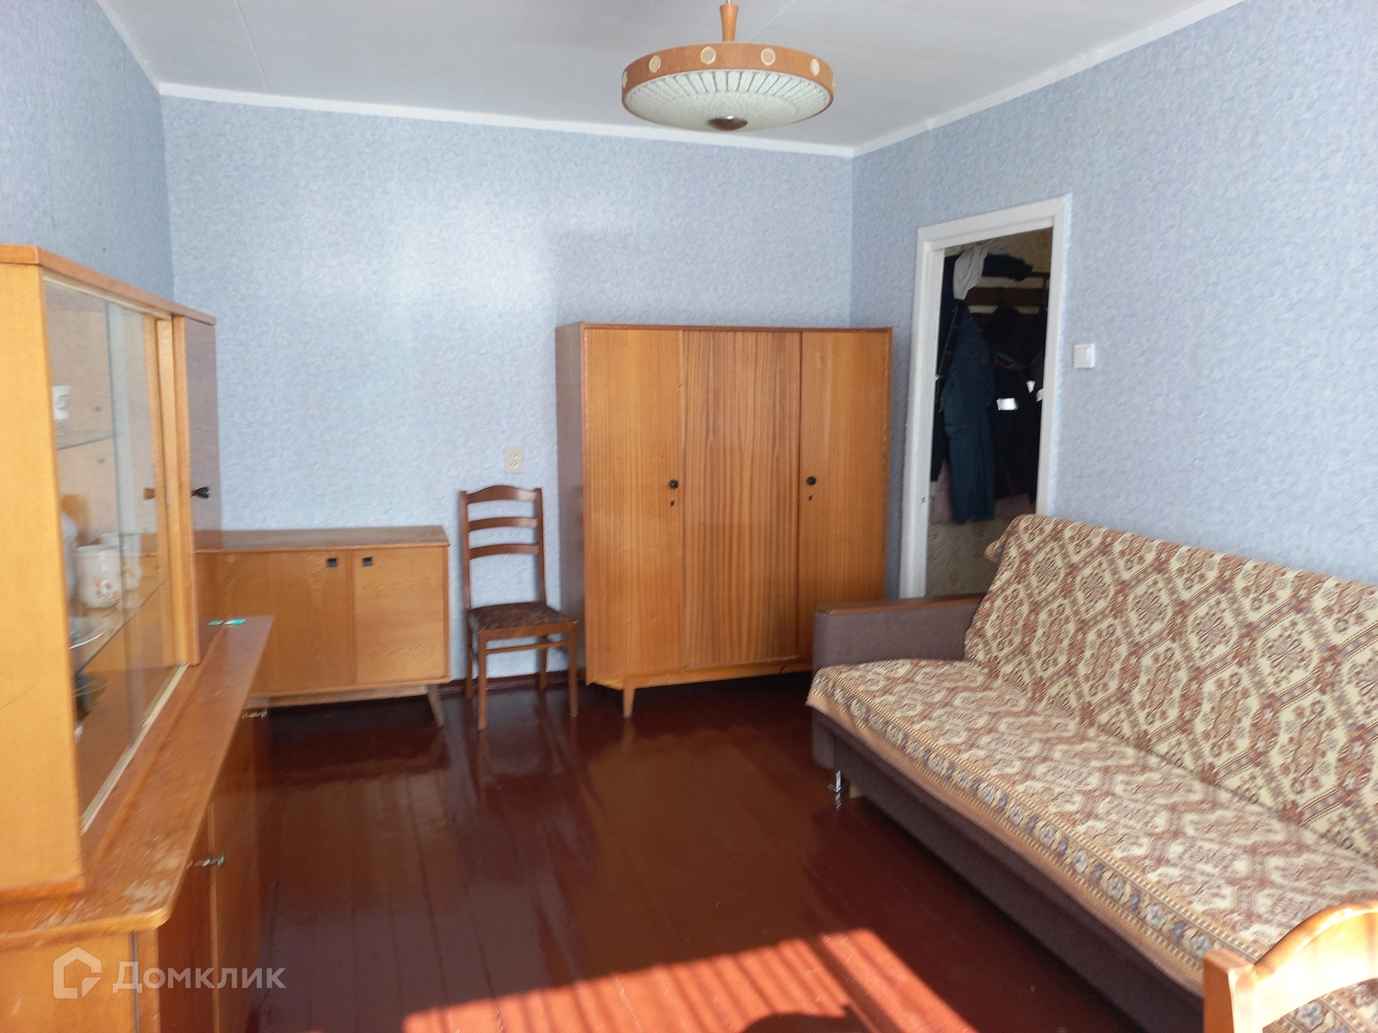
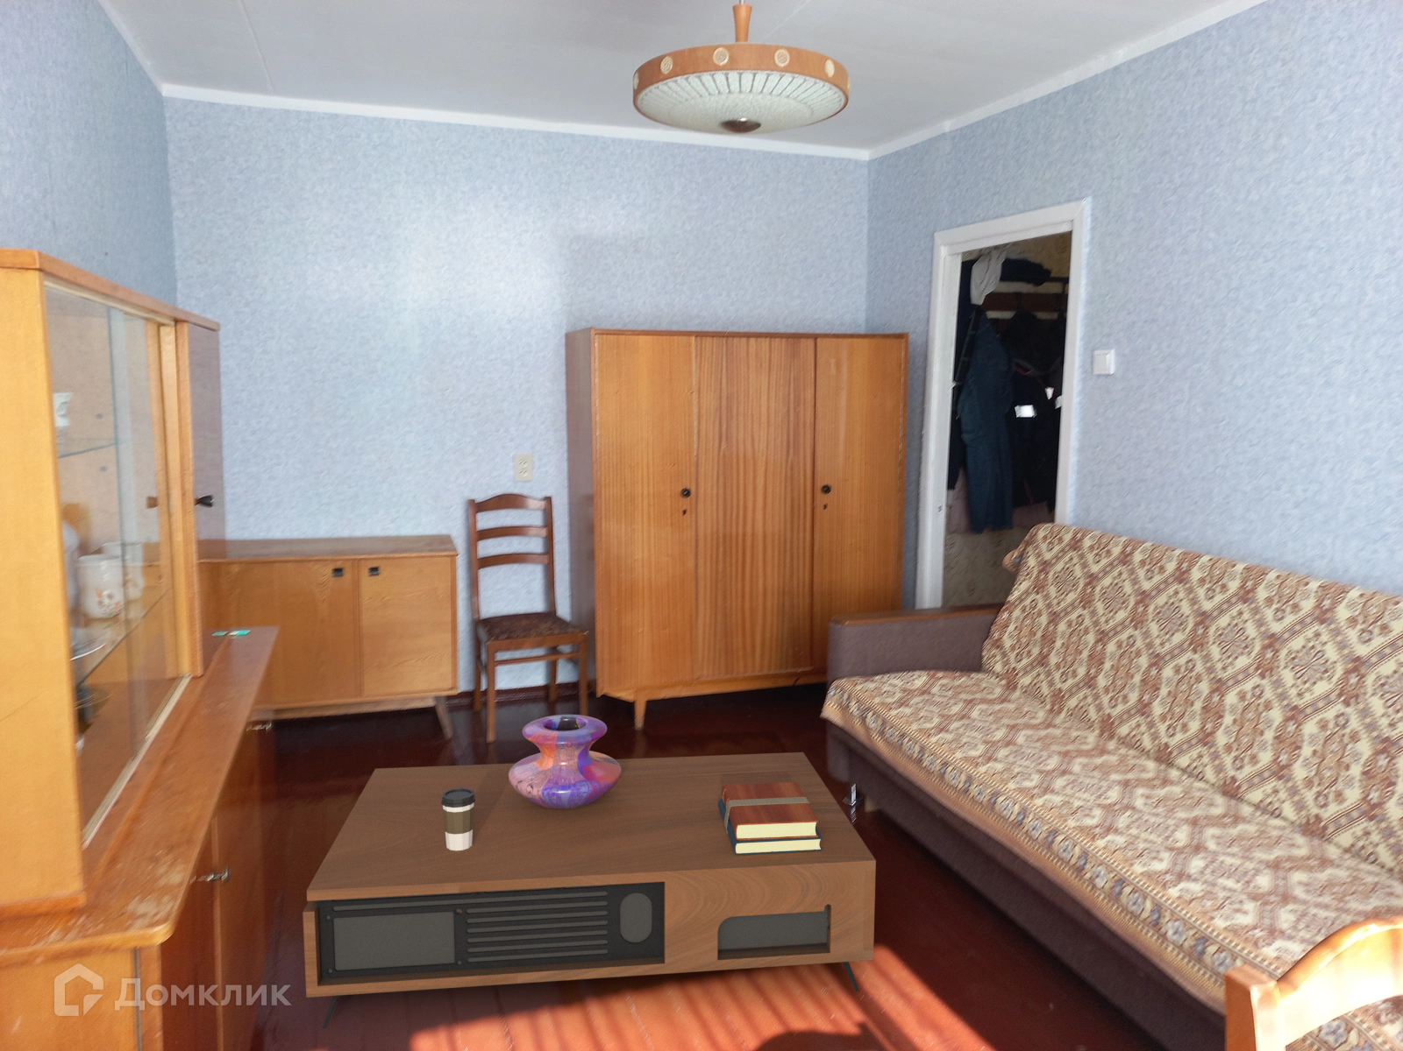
+ books (768, 815)
+ coffee table (595, 871)
+ coffee cup (458, 818)
+ decorative vase (565, 761)
